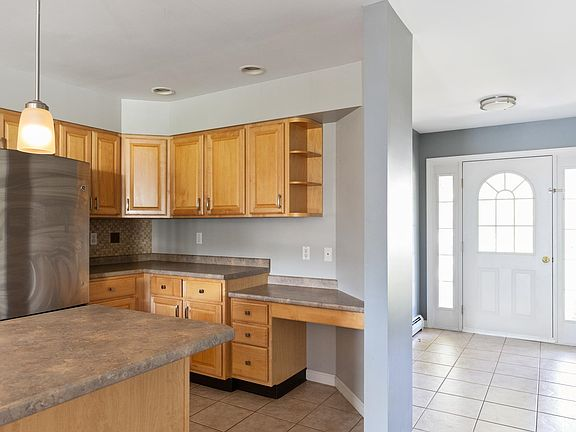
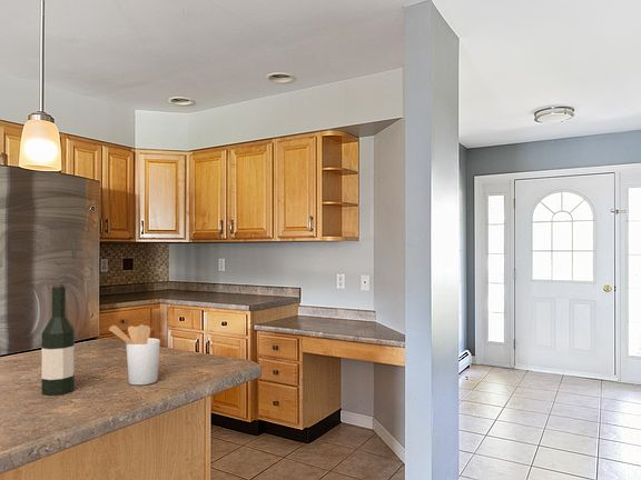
+ utensil holder (134, 352)
+ wine bottle (58, 337)
